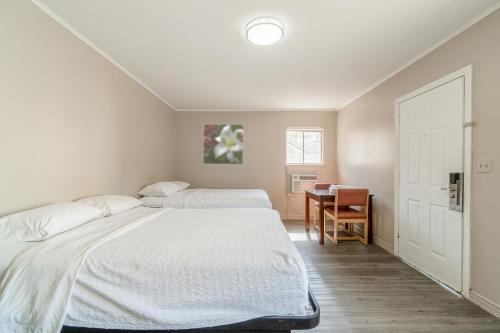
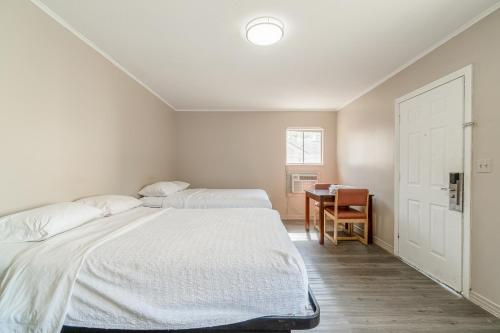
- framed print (223, 144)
